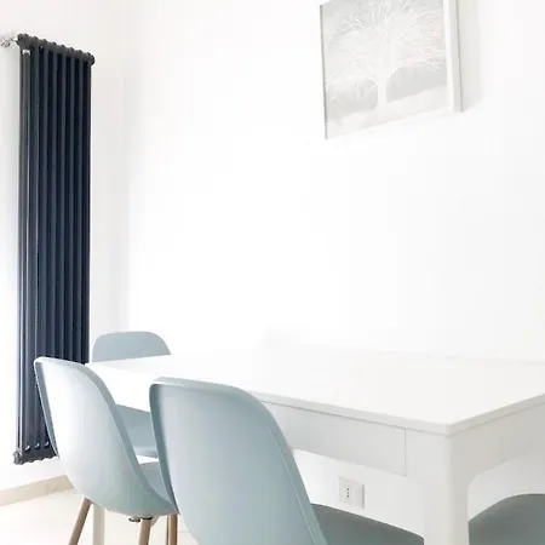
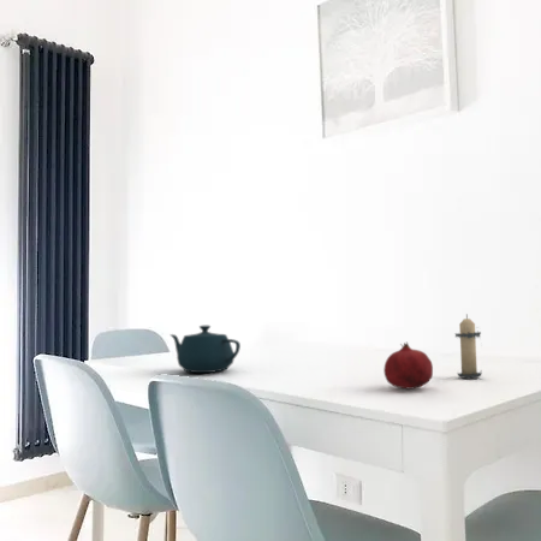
+ teapot (203, 347)
+ candle (468, 345)
+ fruit (408, 364)
